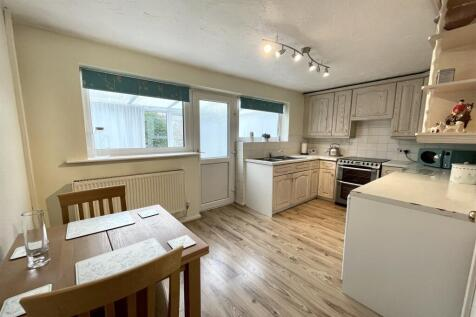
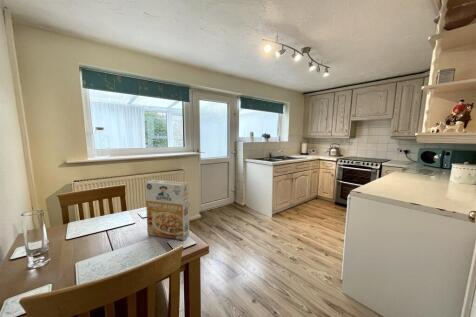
+ cereal box (167, 209)
